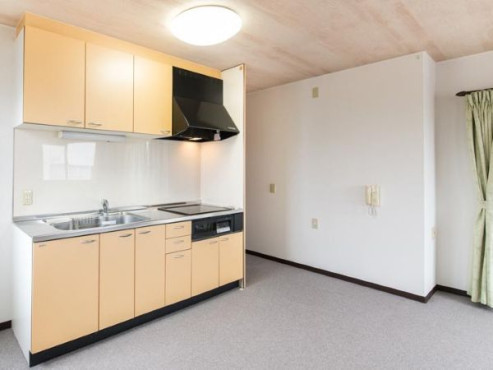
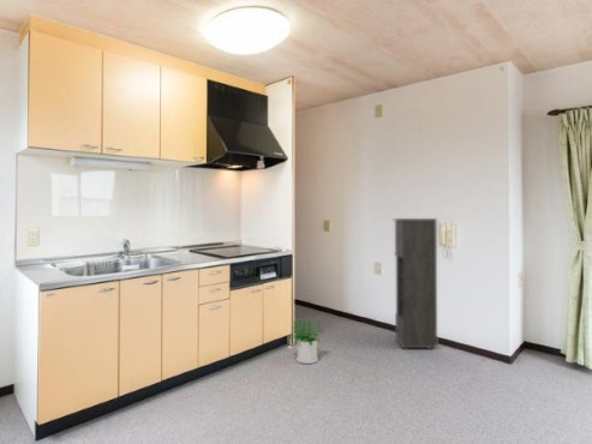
+ storage cabinet (414, 281)
+ potted plant (305, 338)
